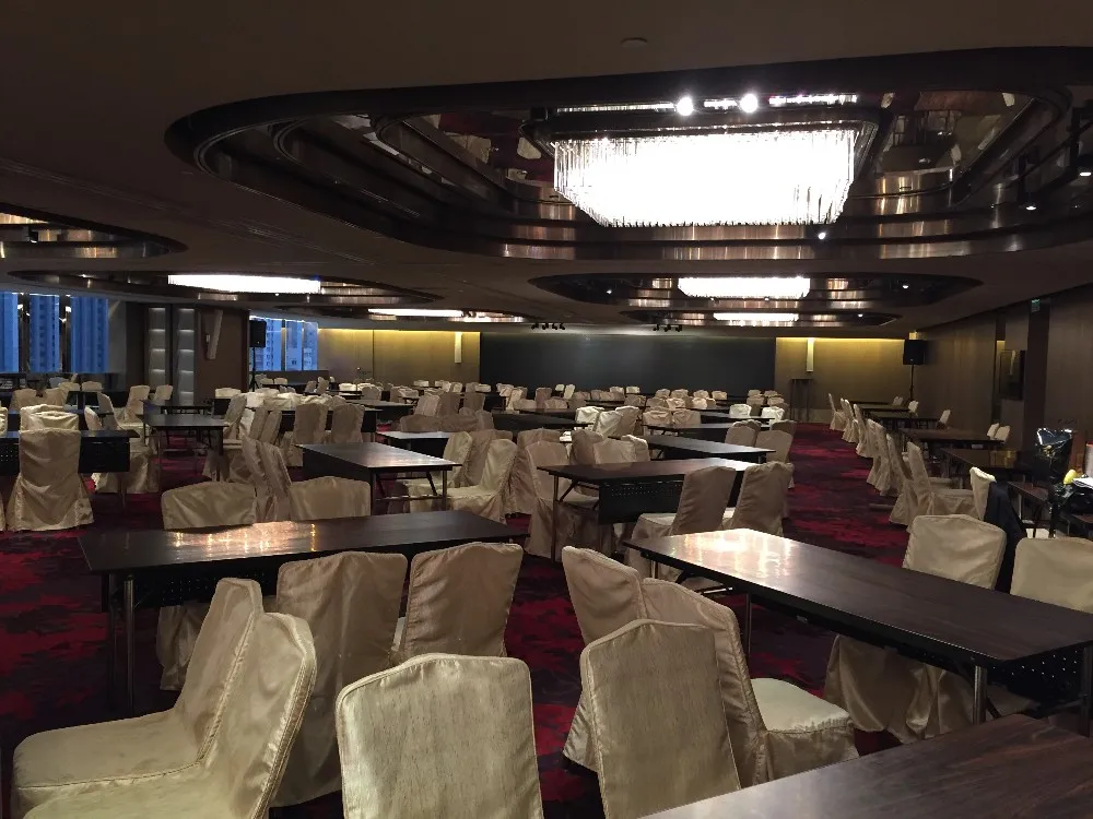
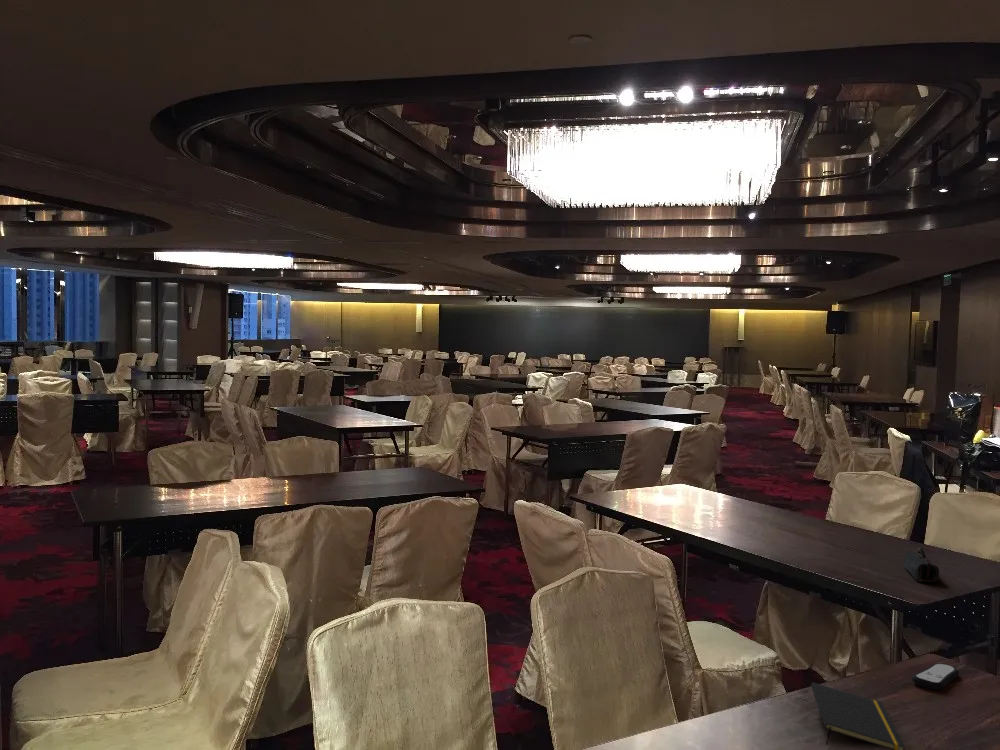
+ pencil case (921, 561)
+ remote control (936, 675)
+ notepad (855, 715)
